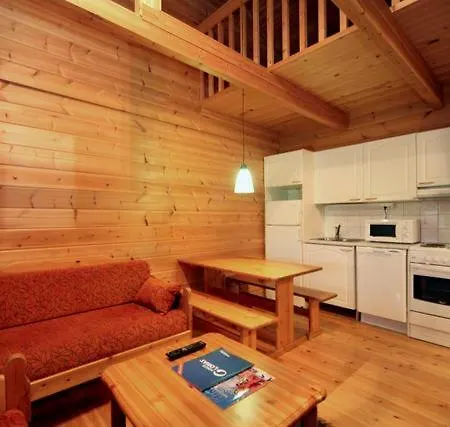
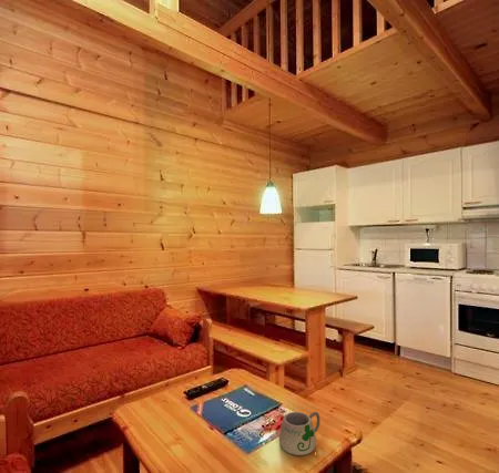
+ mug (304, 431)
